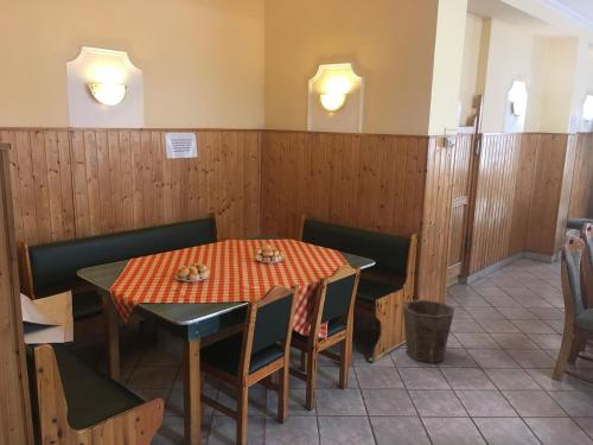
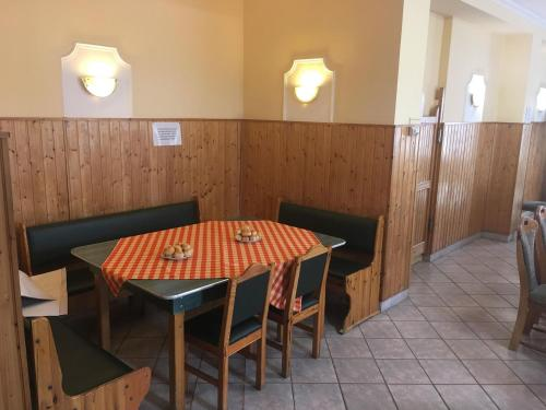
- waste bin (427, 331)
